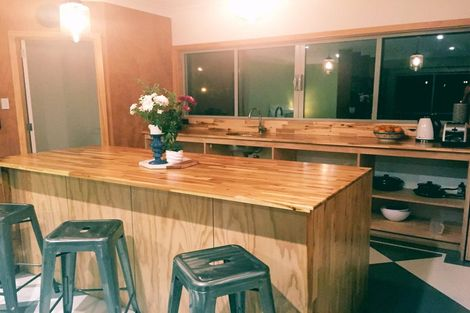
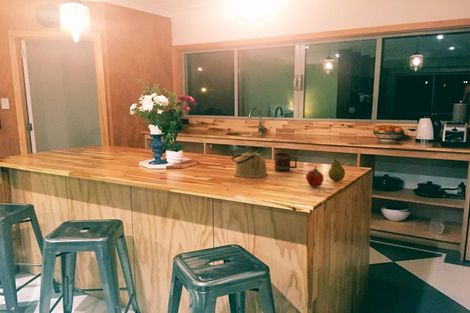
+ fruit (314, 176)
+ fruit (336, 169)
+ mug (285, 162)
+ kettle (251, 162)
